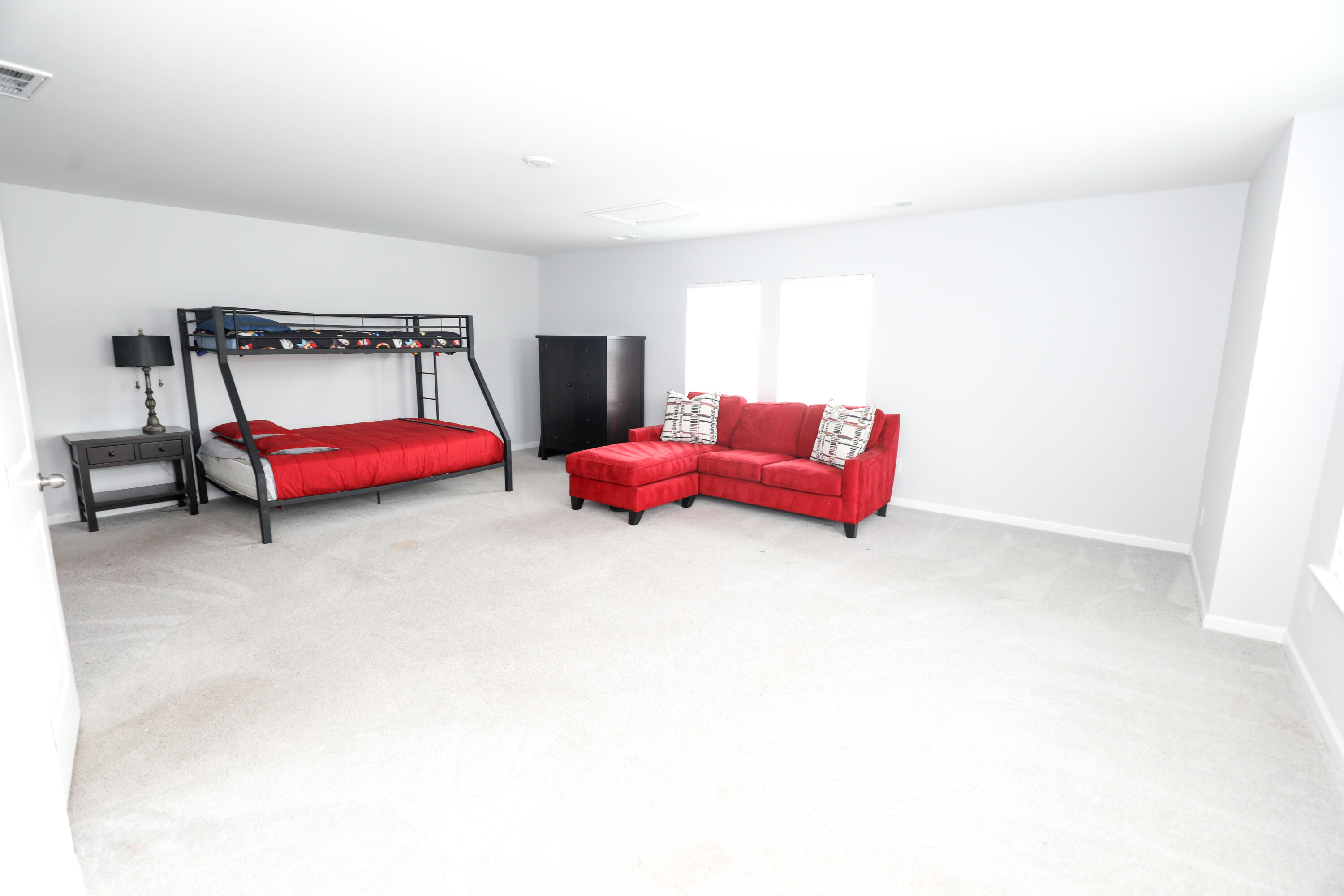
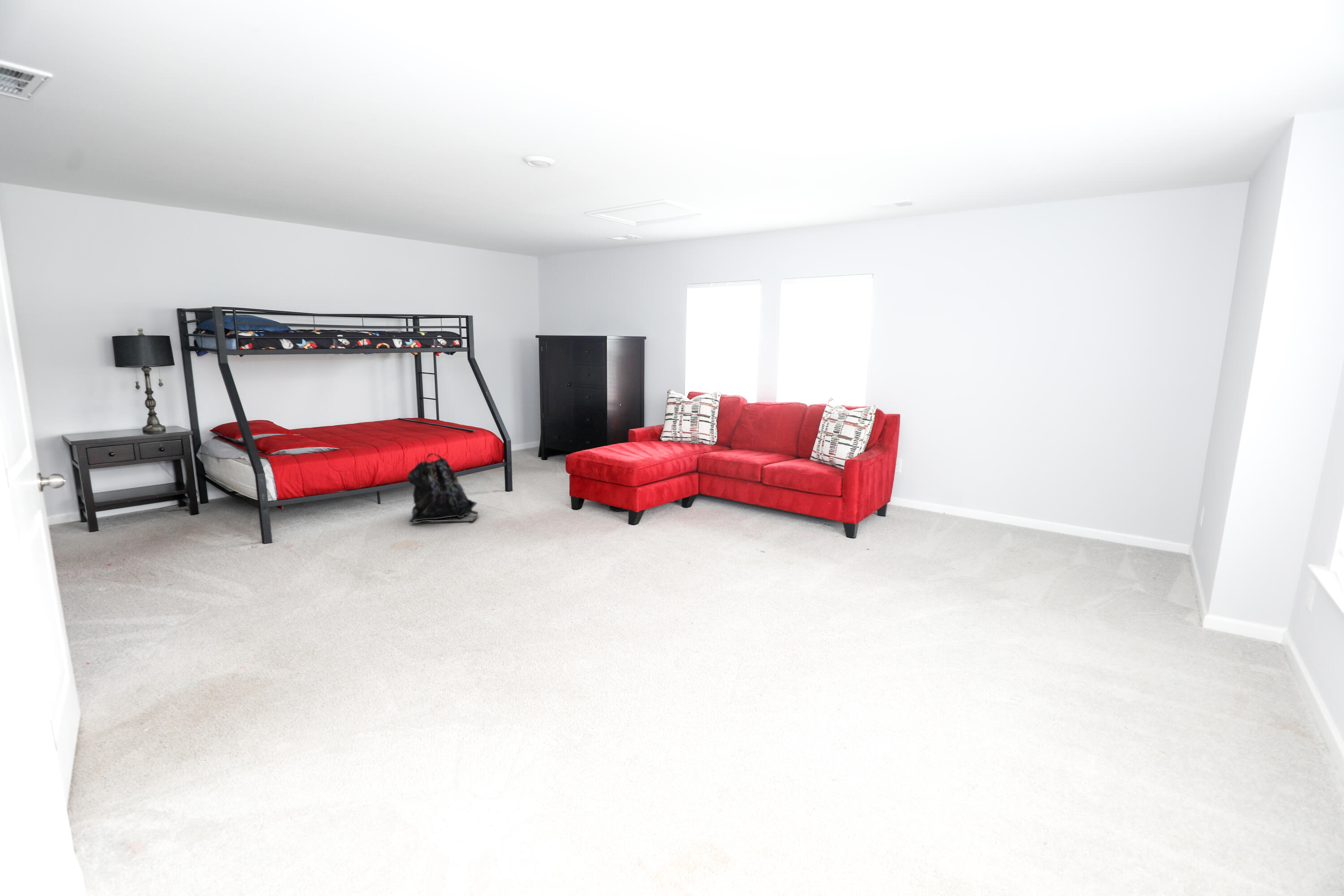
+ backpack (439, 486)
